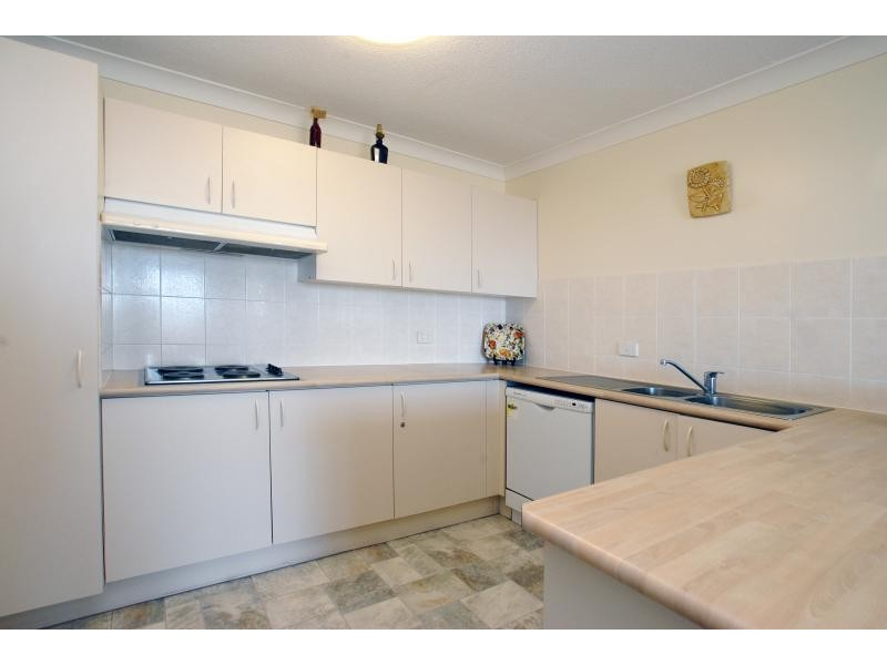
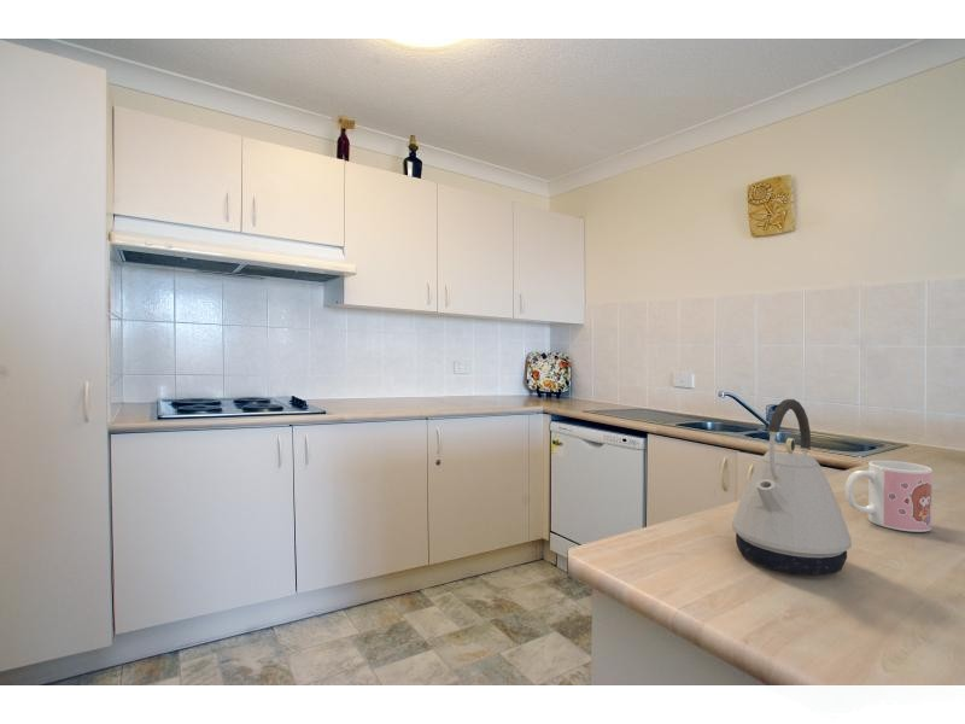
+ mug (889, 494)
+ kettle (788, 480)
